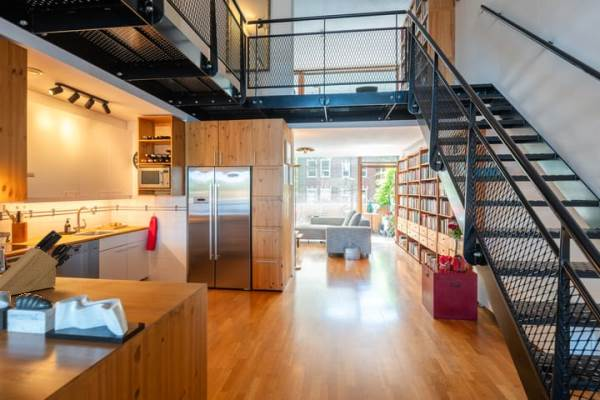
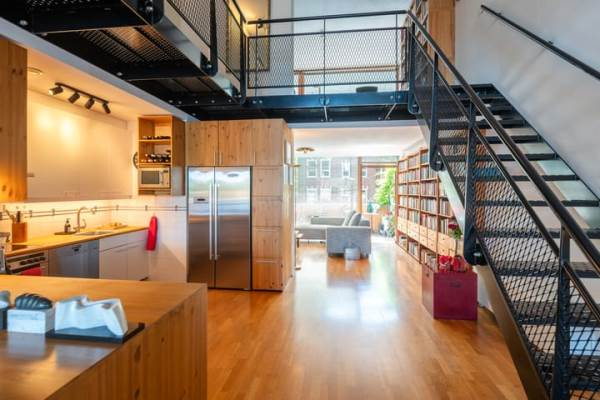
- knife block (33, 260)
